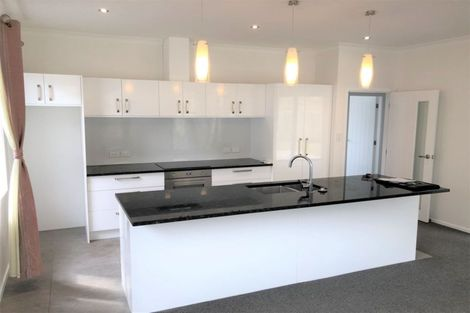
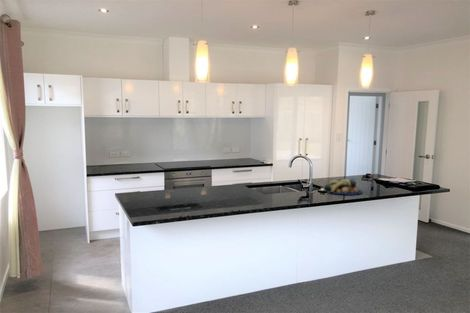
+ fruit bowl (343, 185)
